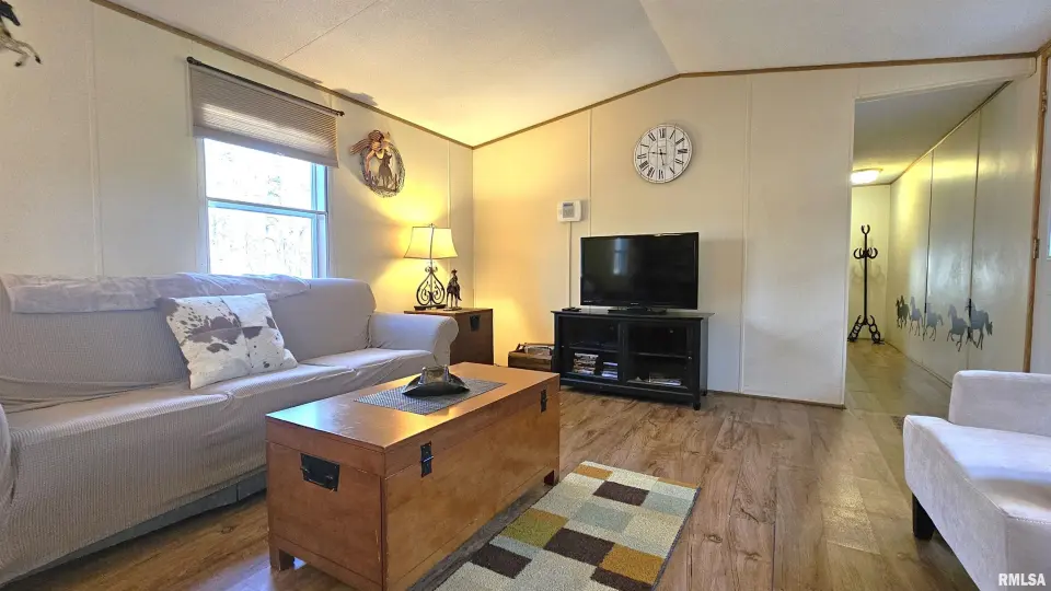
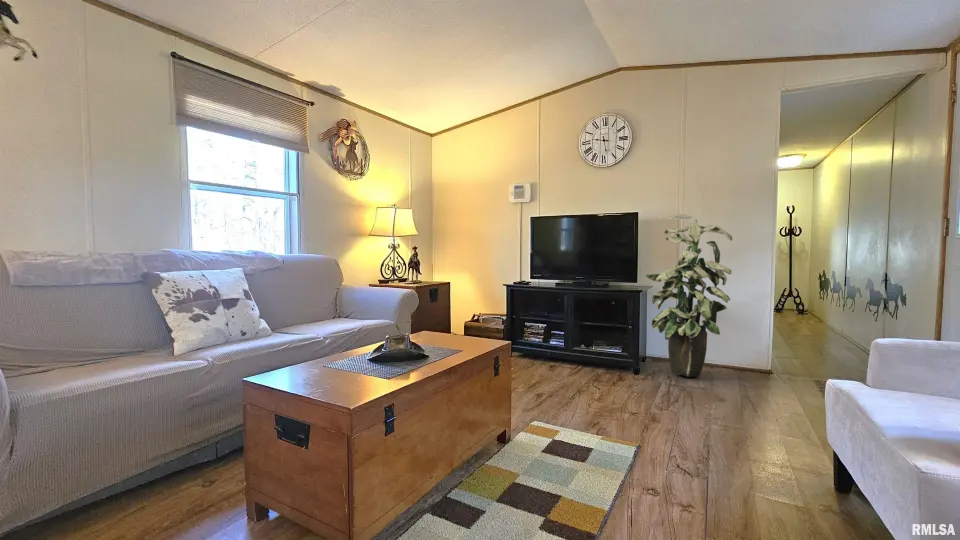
+ indoor plant (686, 294)
